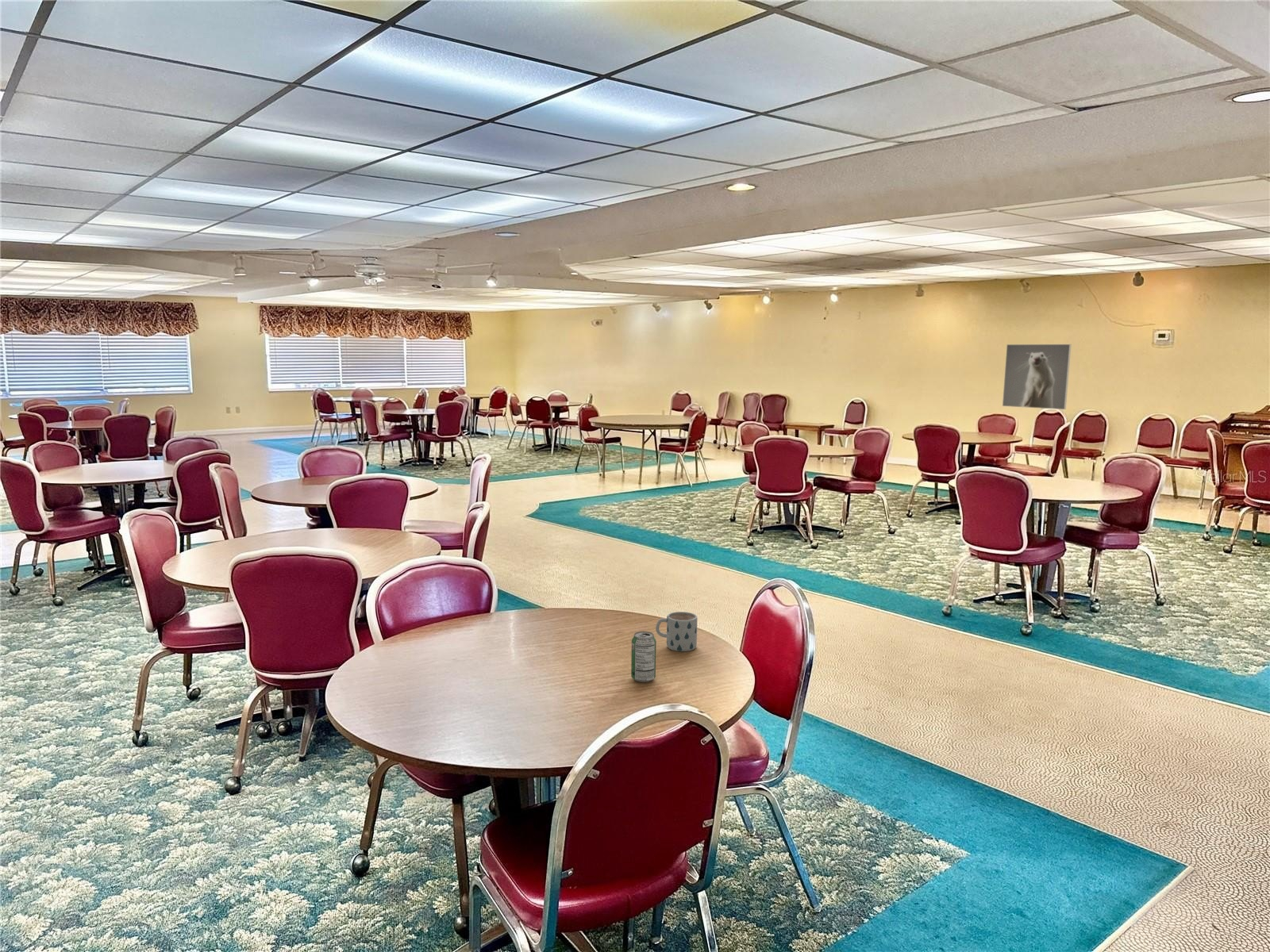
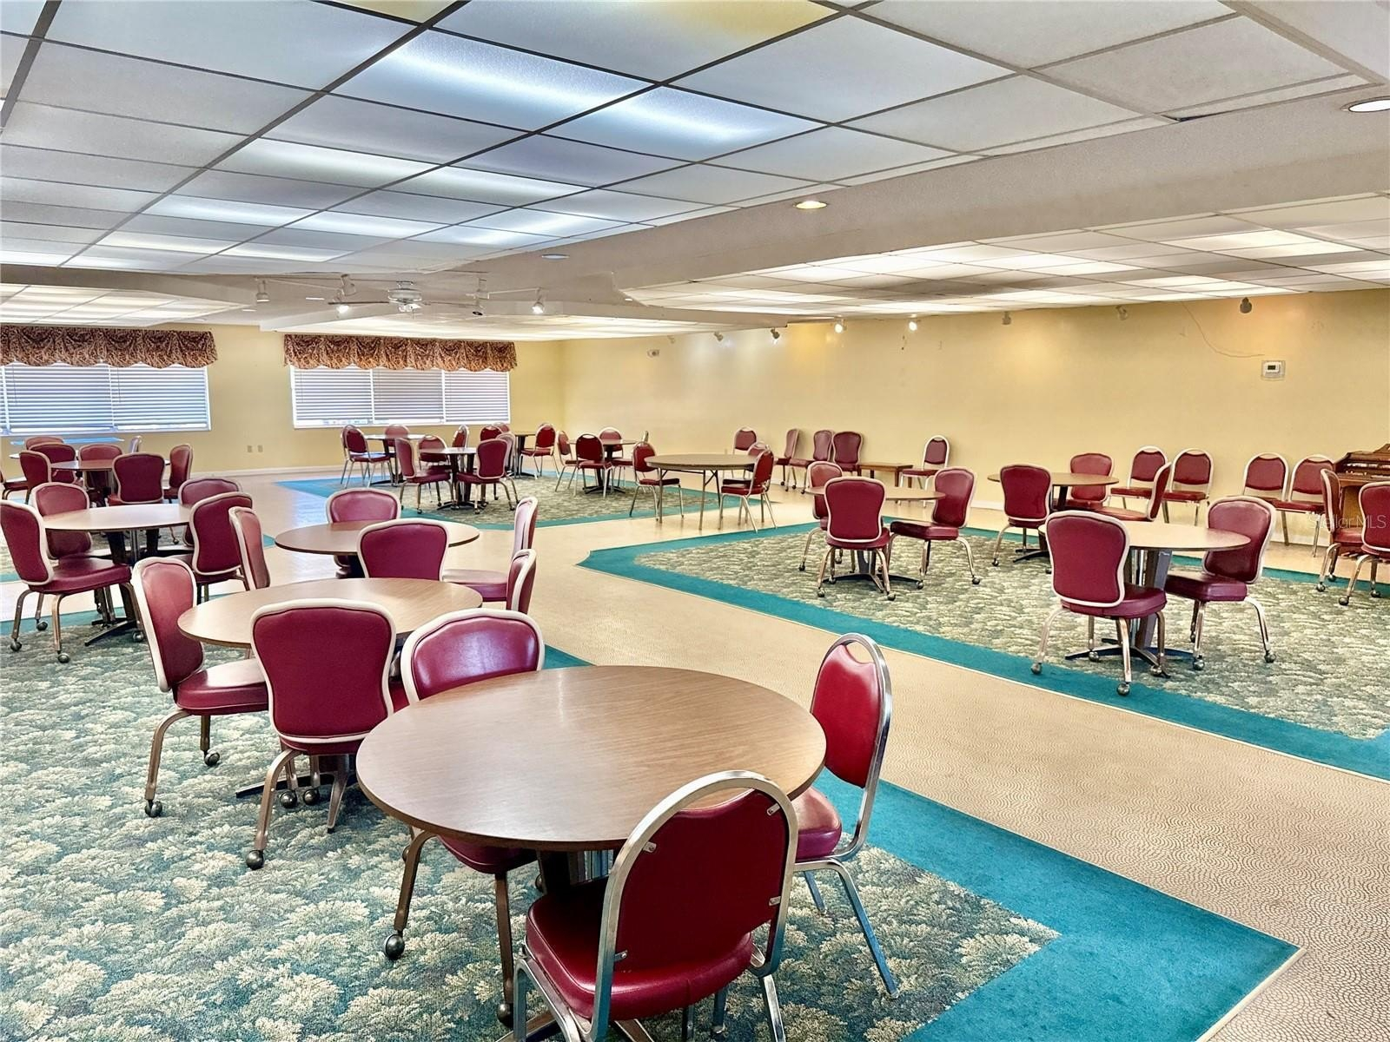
- beverage can (643, 656)
- mug (675, 631)
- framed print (1035, 376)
